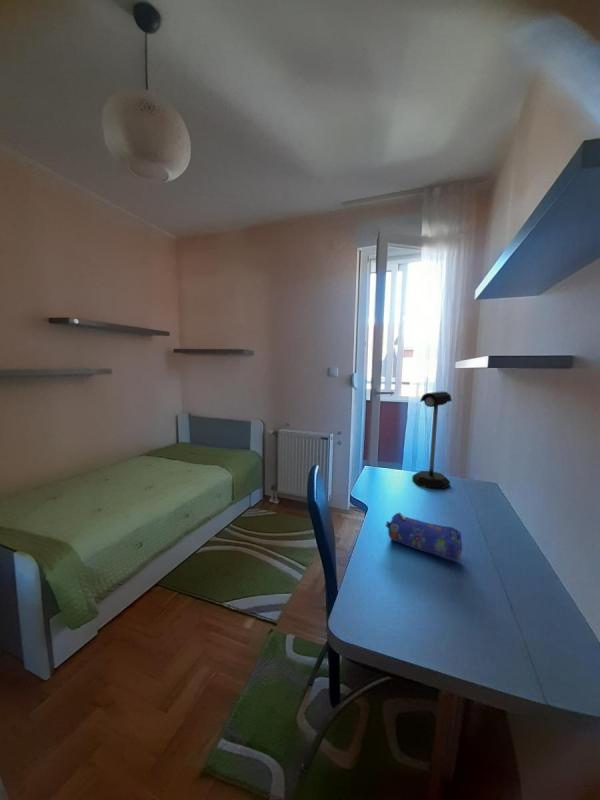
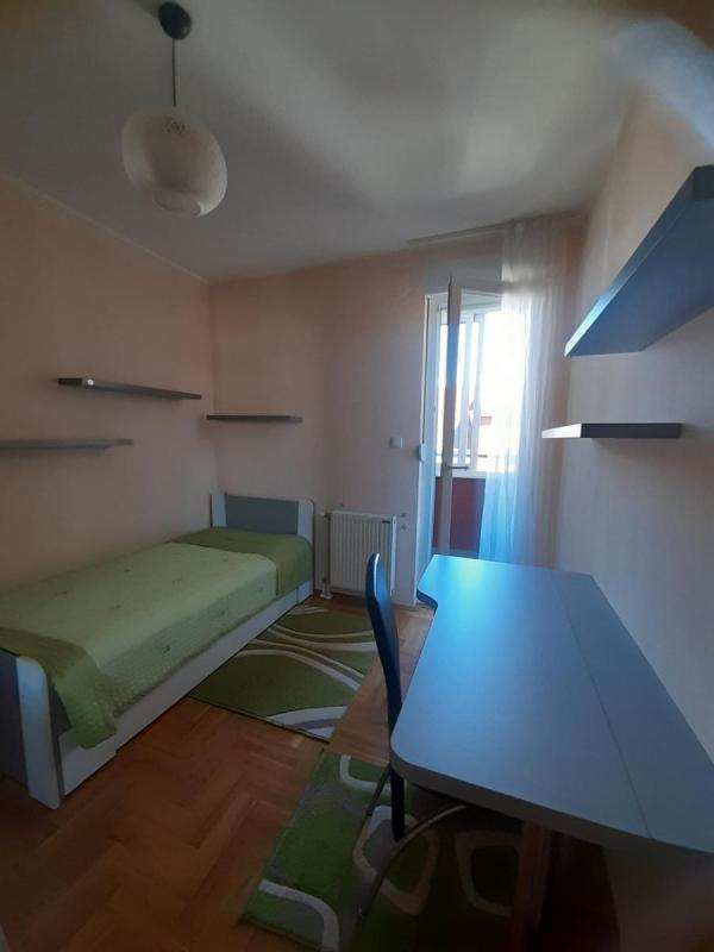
- pencil case (423, 534)
- mailbox (433, 438)
